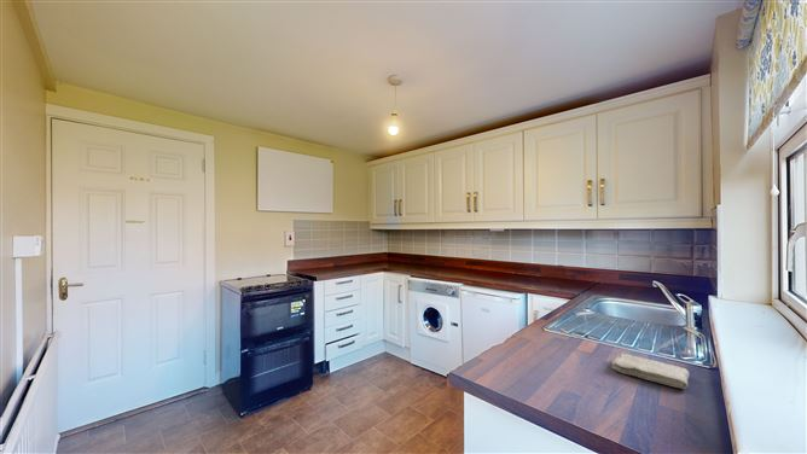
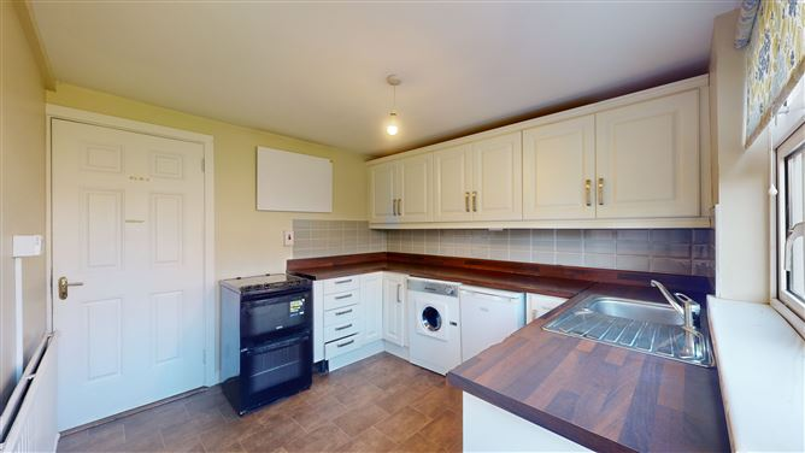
- washcloth (649, 368)
